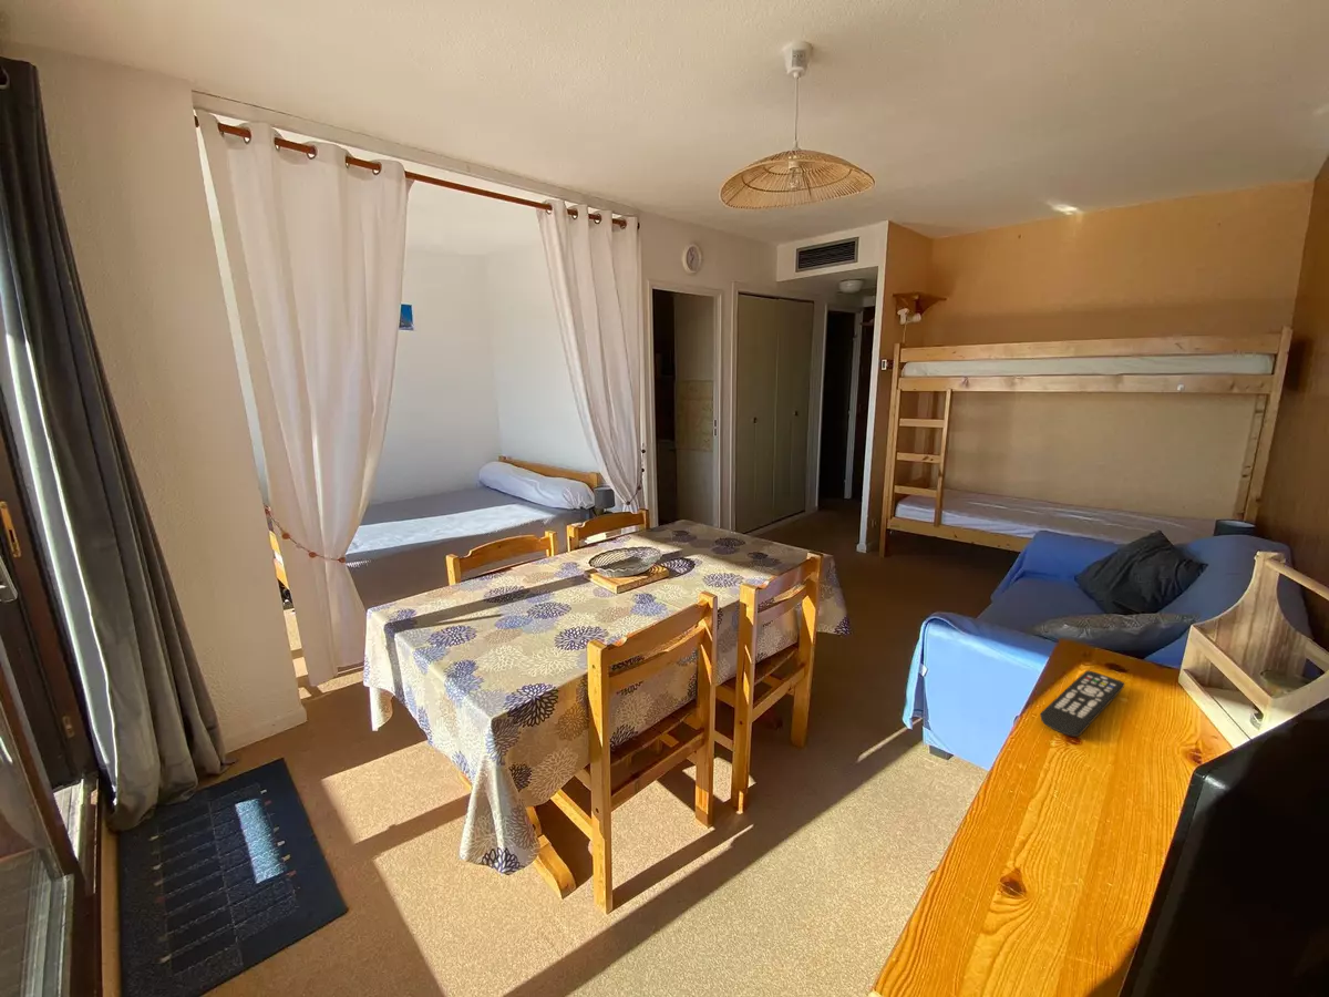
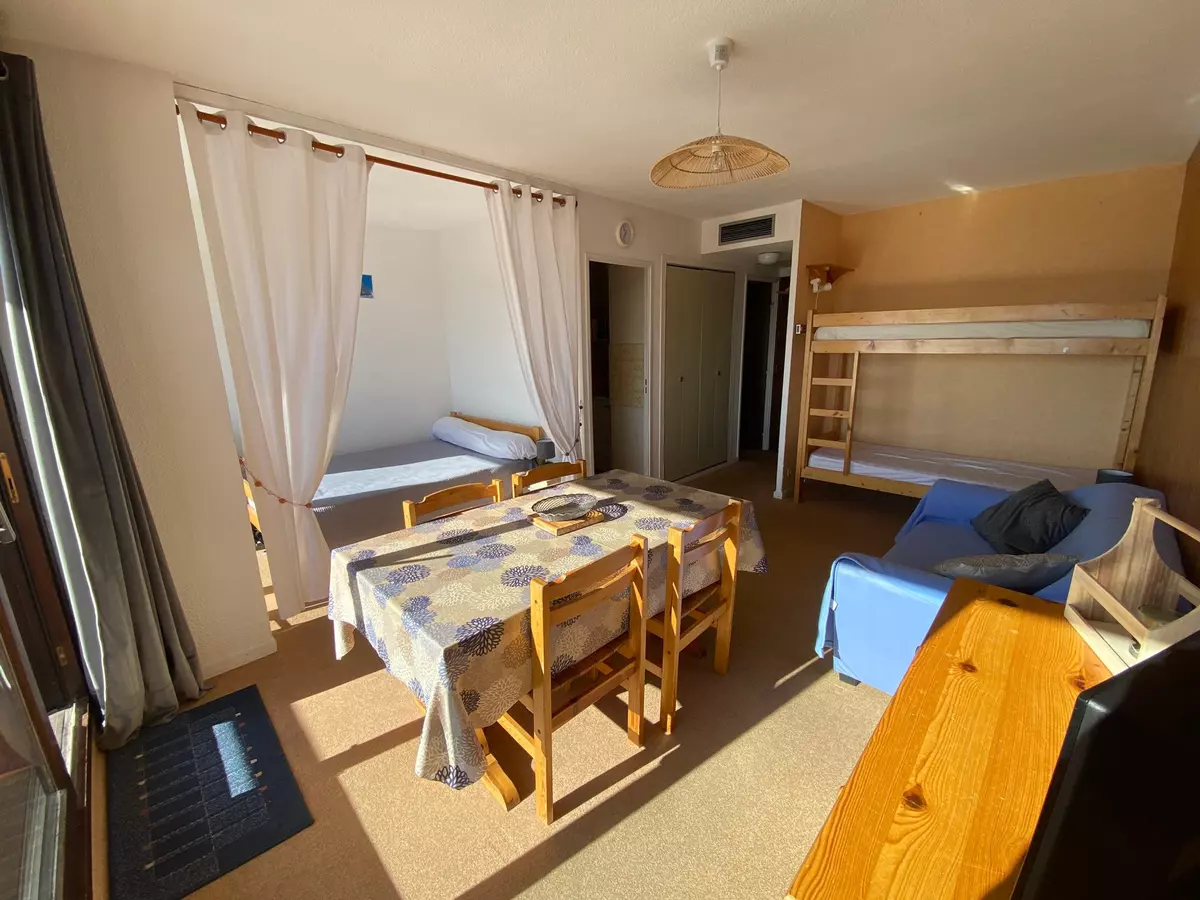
- remote control (1083, 701)
